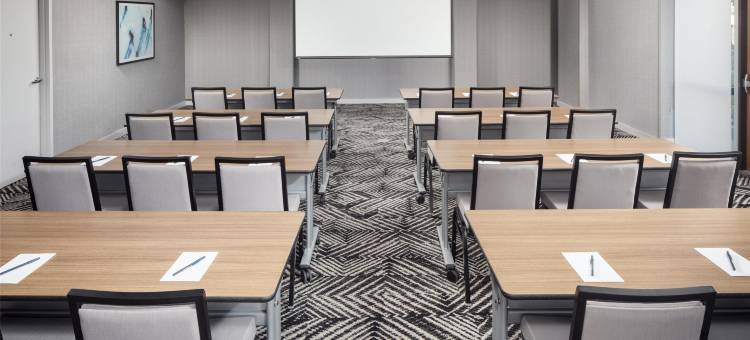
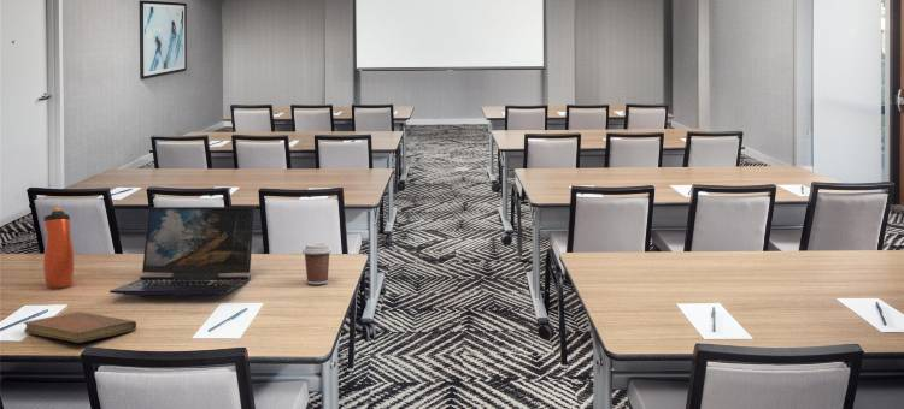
+ coffee cup (317, 263)
+ water bottle (58, 247)
+ laptop (186, 248)
+ notebook (80, 326)
